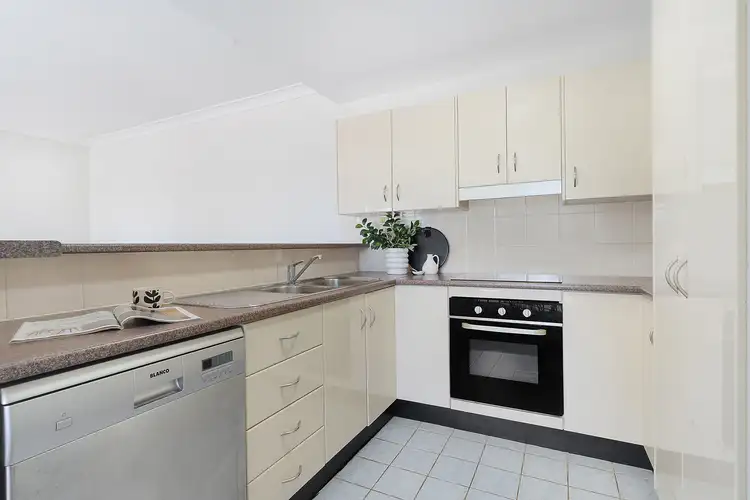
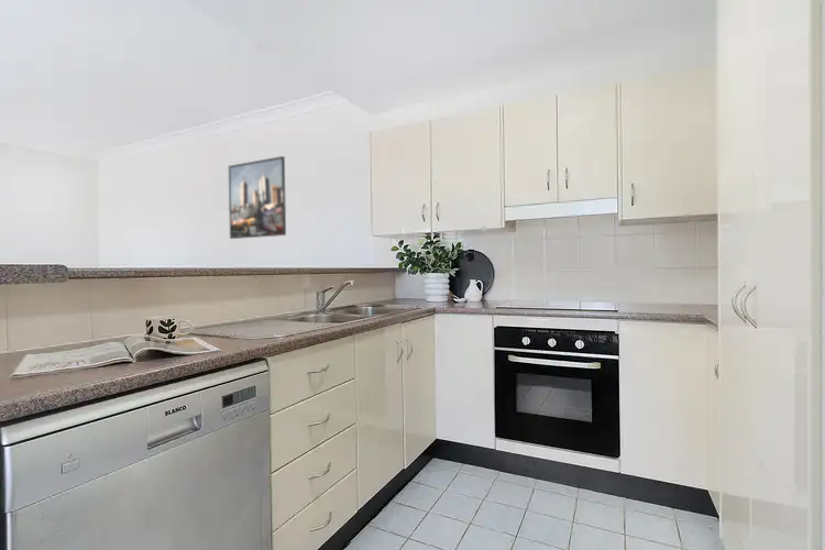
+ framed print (255, 199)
